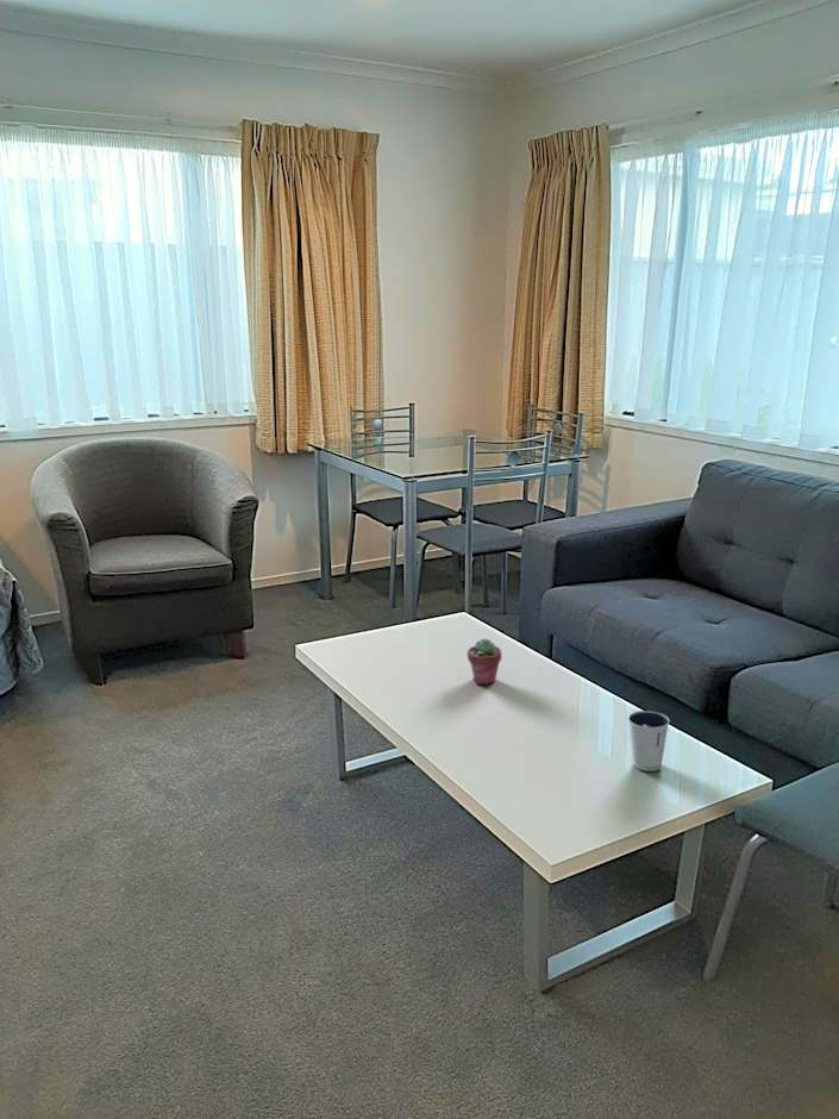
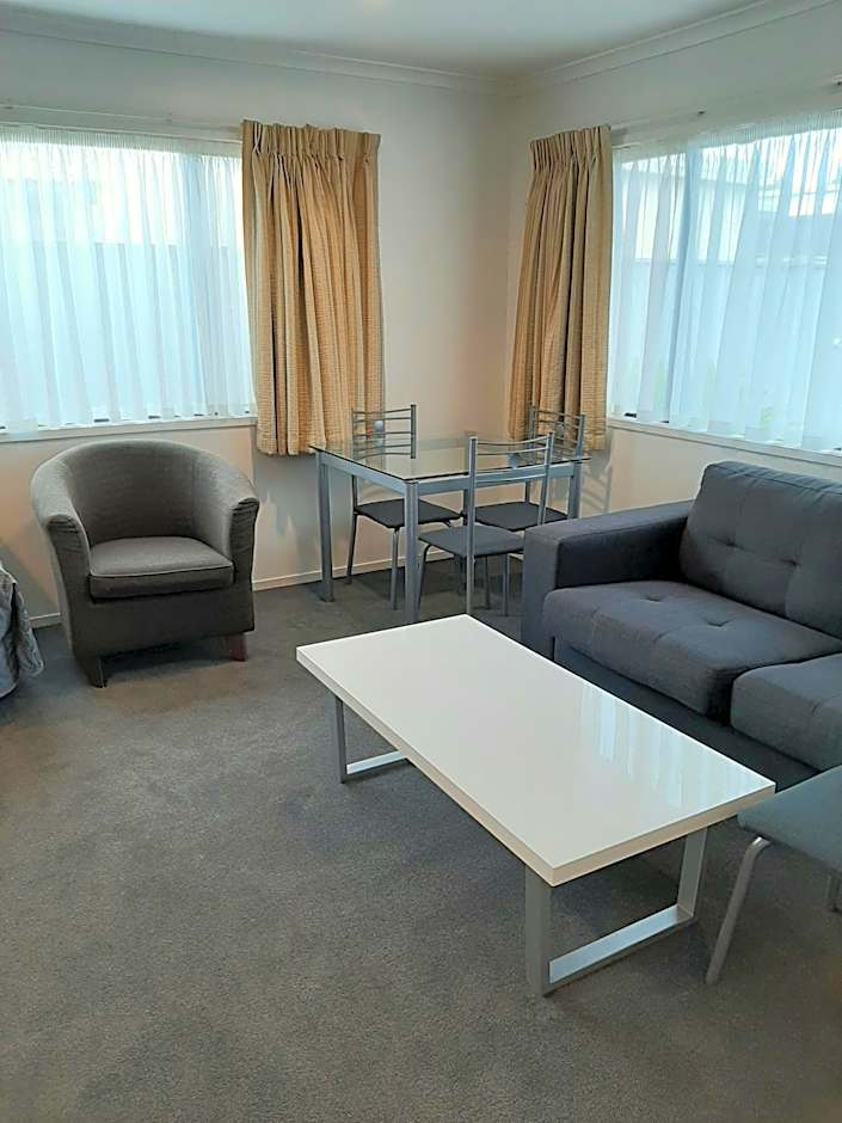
- dixie cup (646, 740)
- potted succulent (484, 658)
